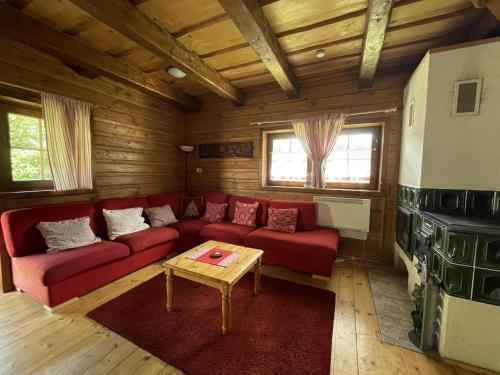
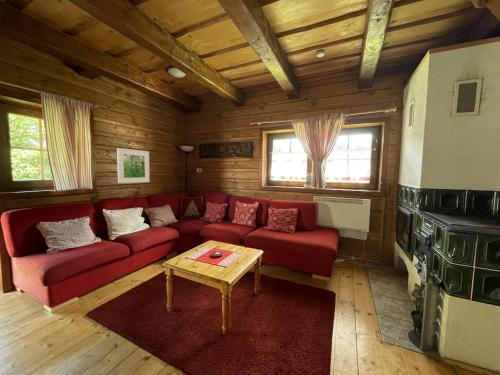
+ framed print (134, 166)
